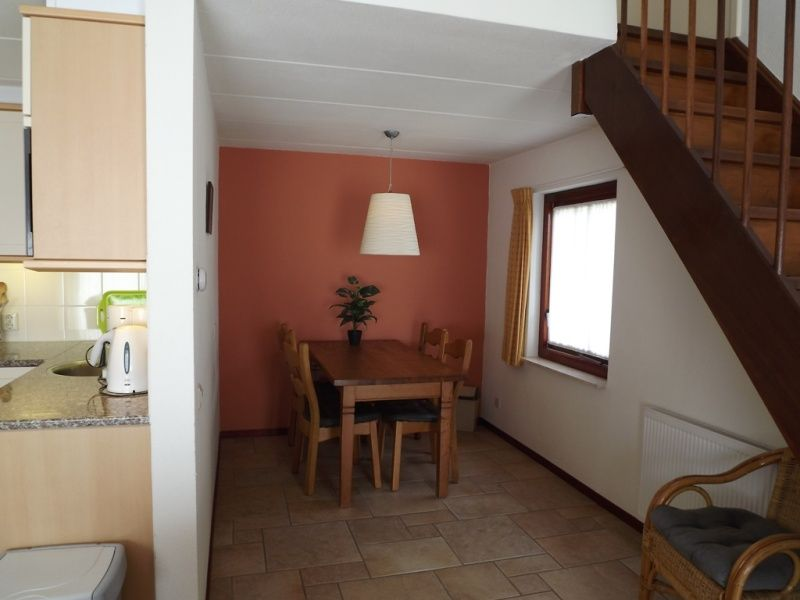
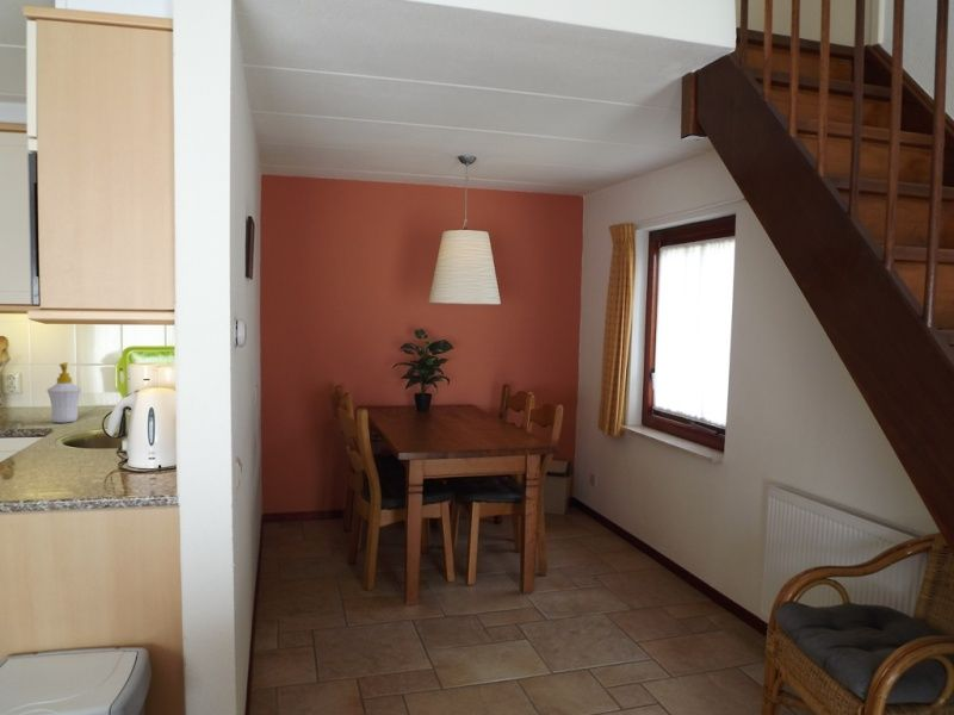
+ soap bottle (64, 392)
